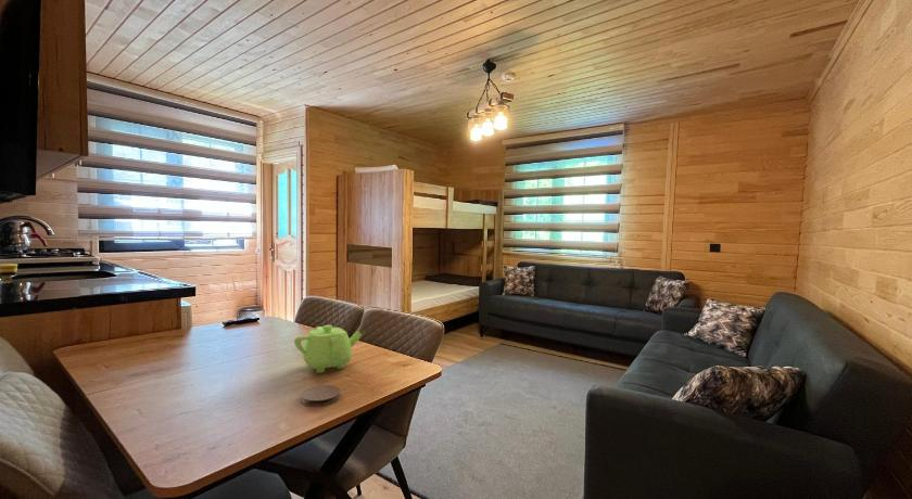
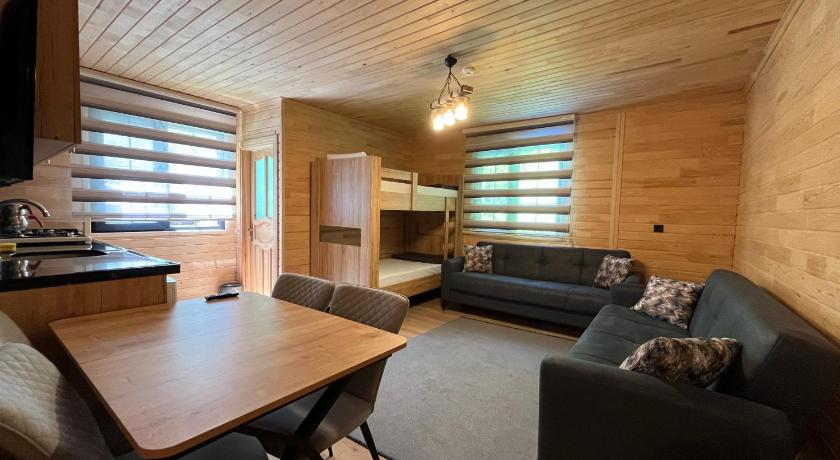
- teapot (329, 345)
- coaster (320, 395)
